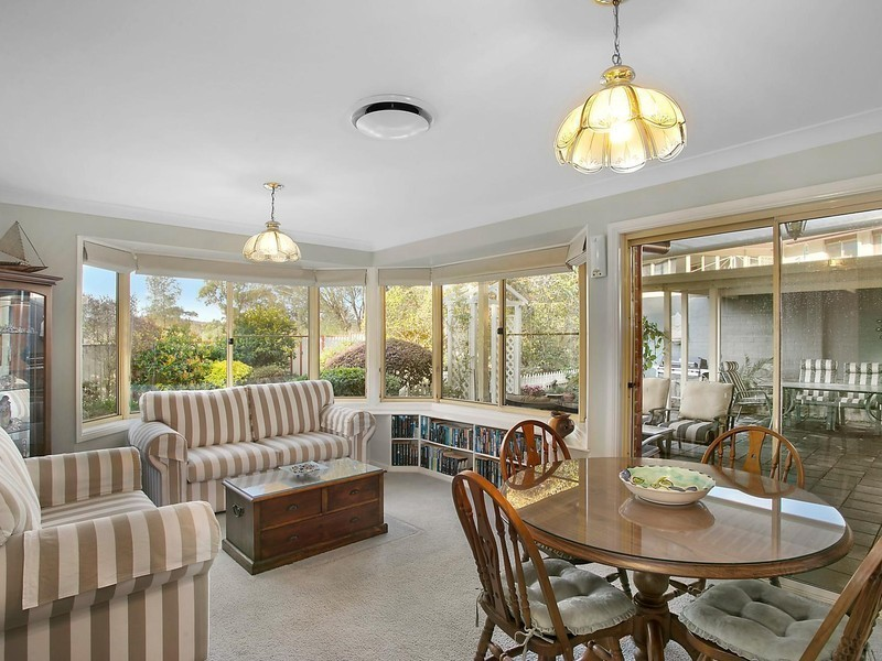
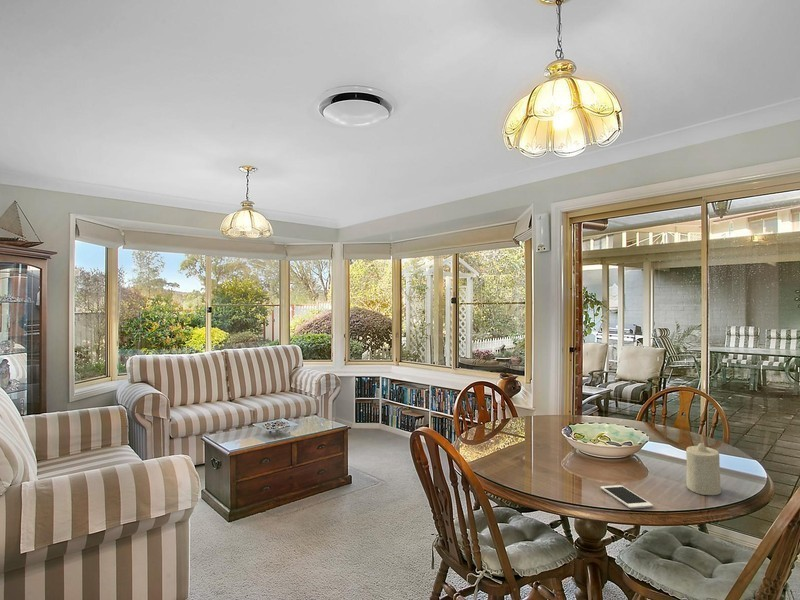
+ cell phone (625, 496)
+ candle (703, 466)
